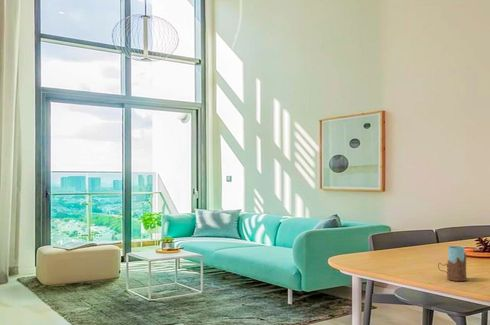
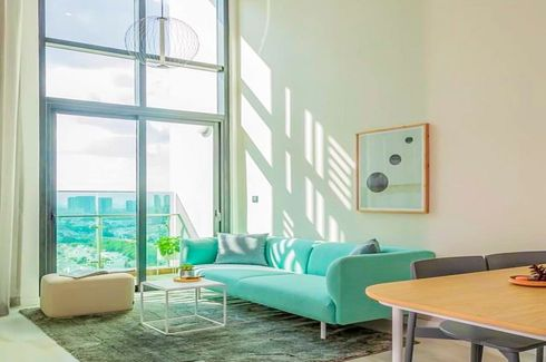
- drinking glass (452, 263)
